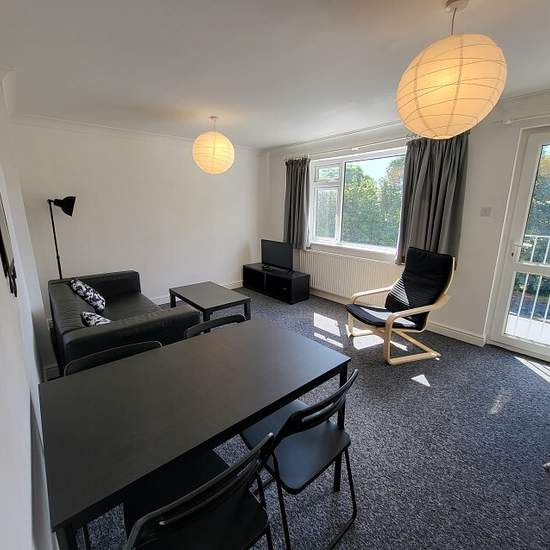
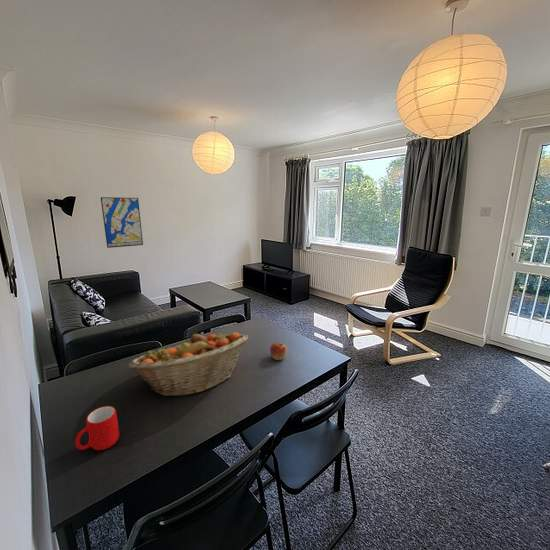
+ cup (97, 432)
+ apple (278, 350)
+ fruit basket (192, 357)
+ wall art (122, 222)
